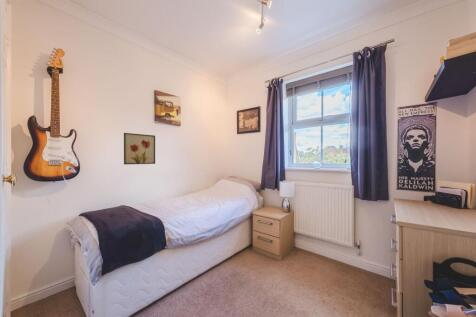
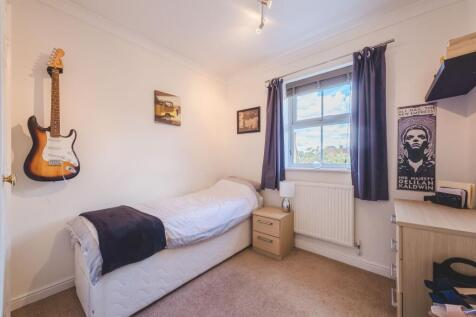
- wall art (140, 149)
